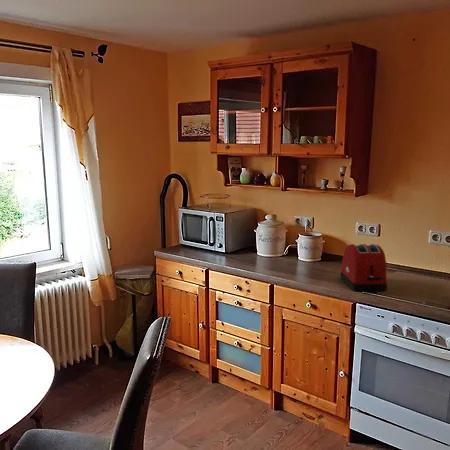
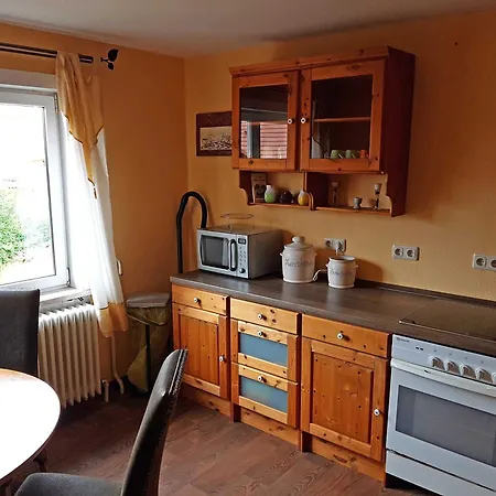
- toaster (363, 264)
